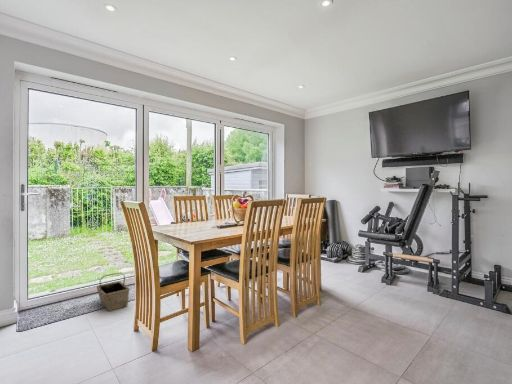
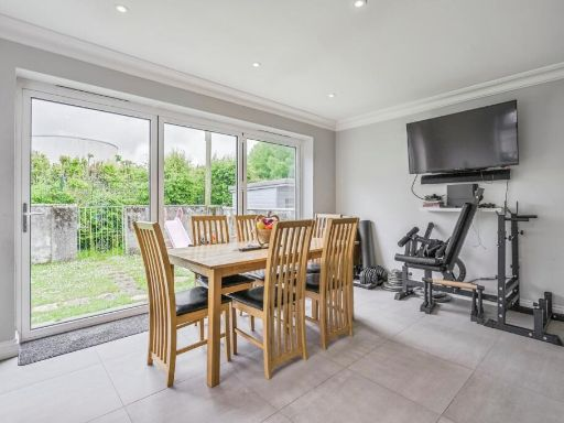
- basket (112, 289)
